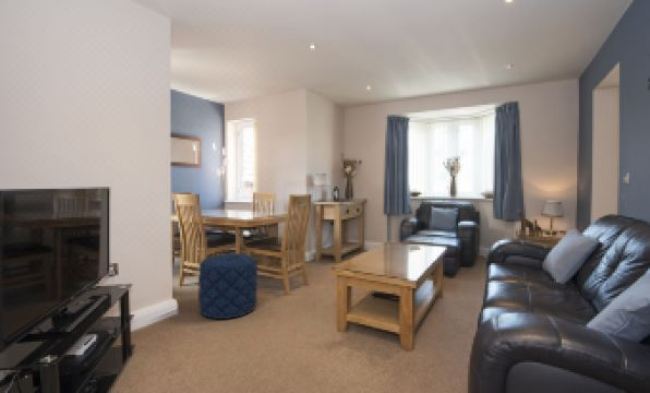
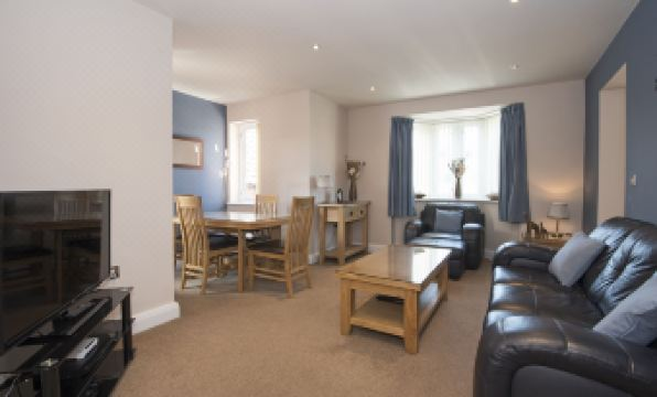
- pouf (228, 283)
